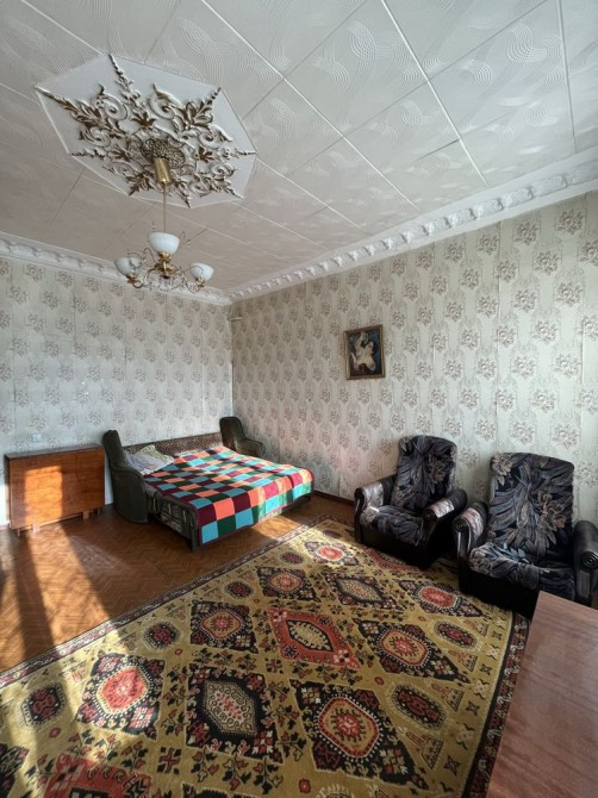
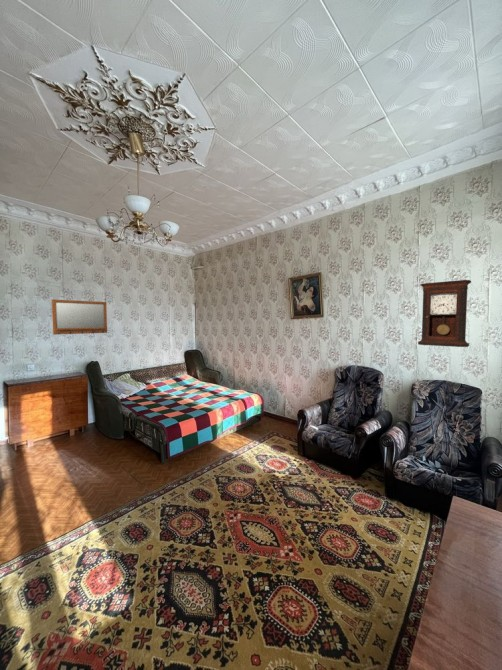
+ pendulum clock (443, 314)
+ home mirror (81, 317)
